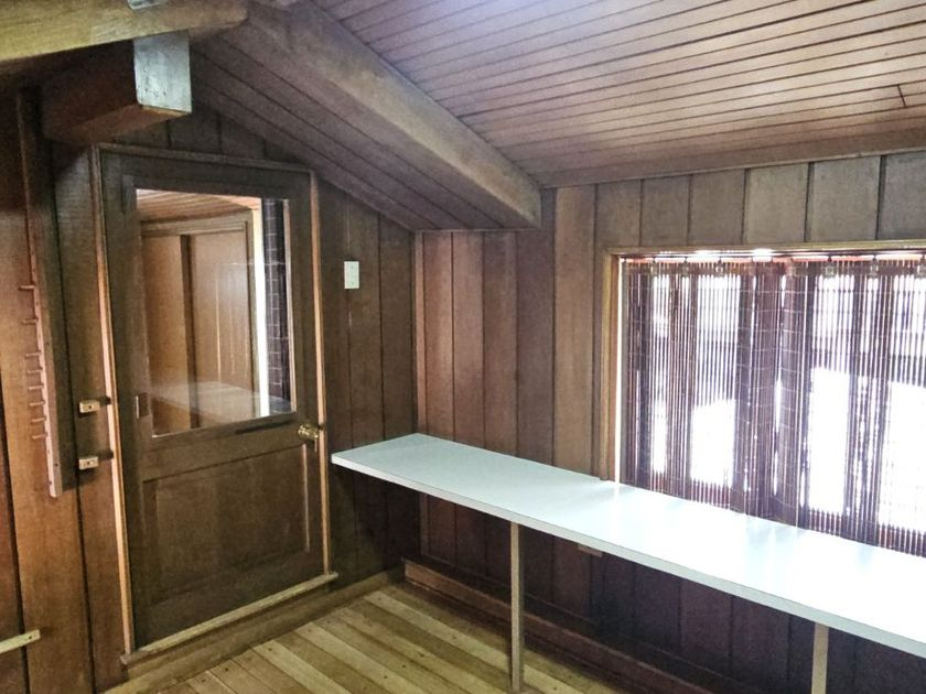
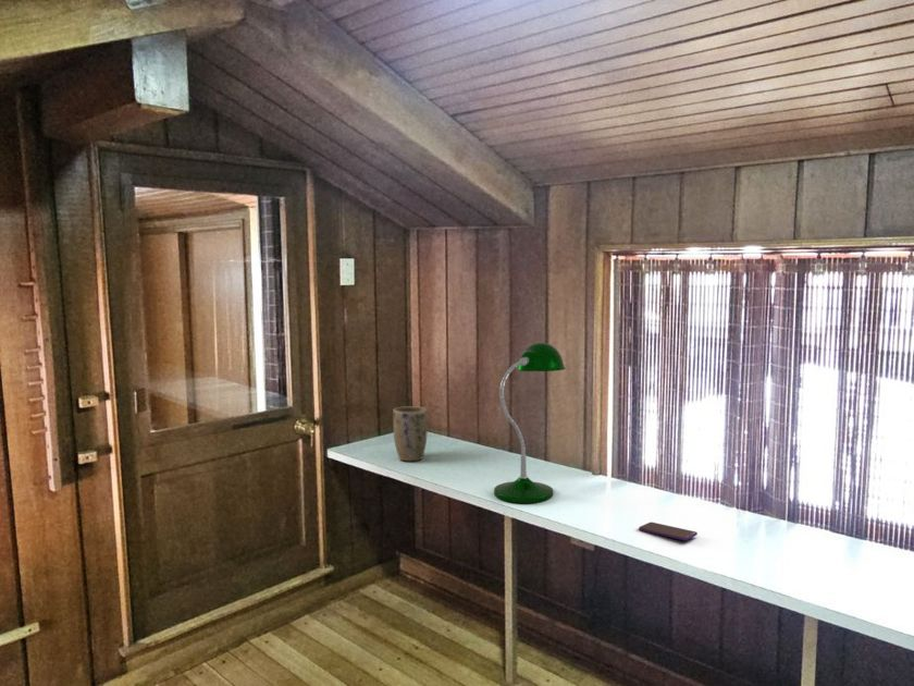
+ smartphone (667, 530)
+ plant pot (410, 433)
+ desk lamp (518, 427)
